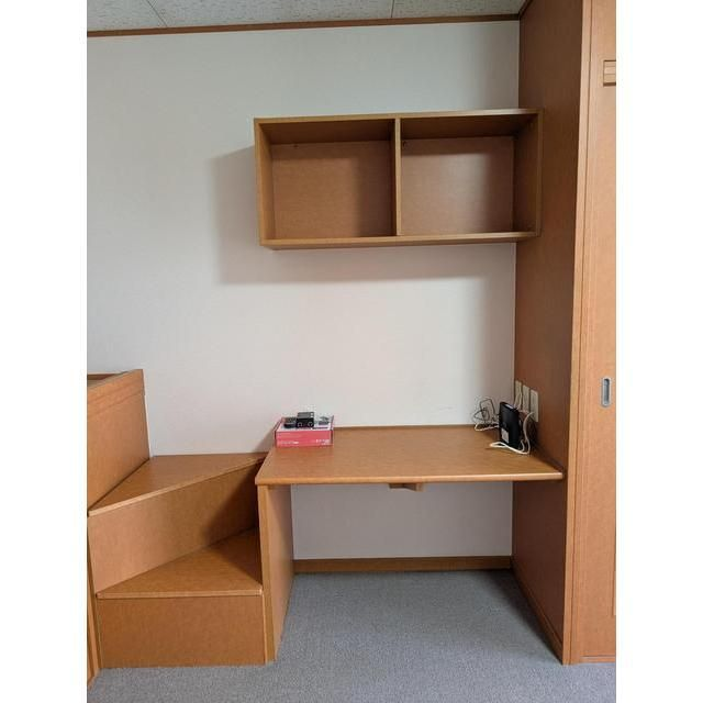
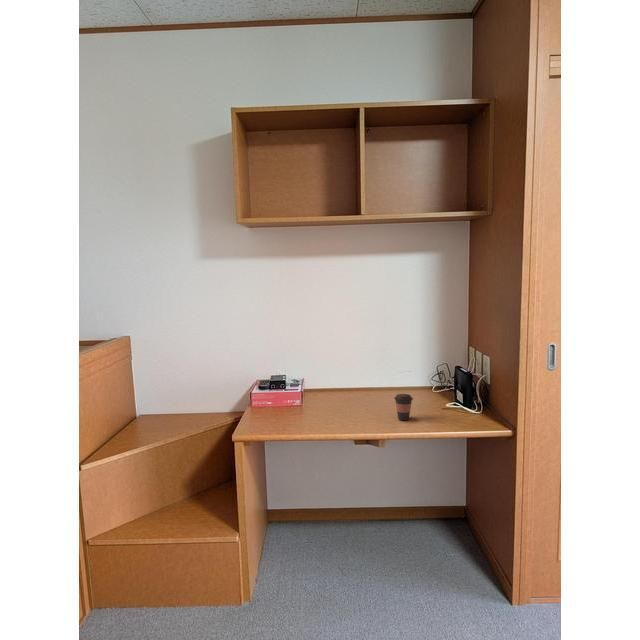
+ coffee cup (403, 407)
